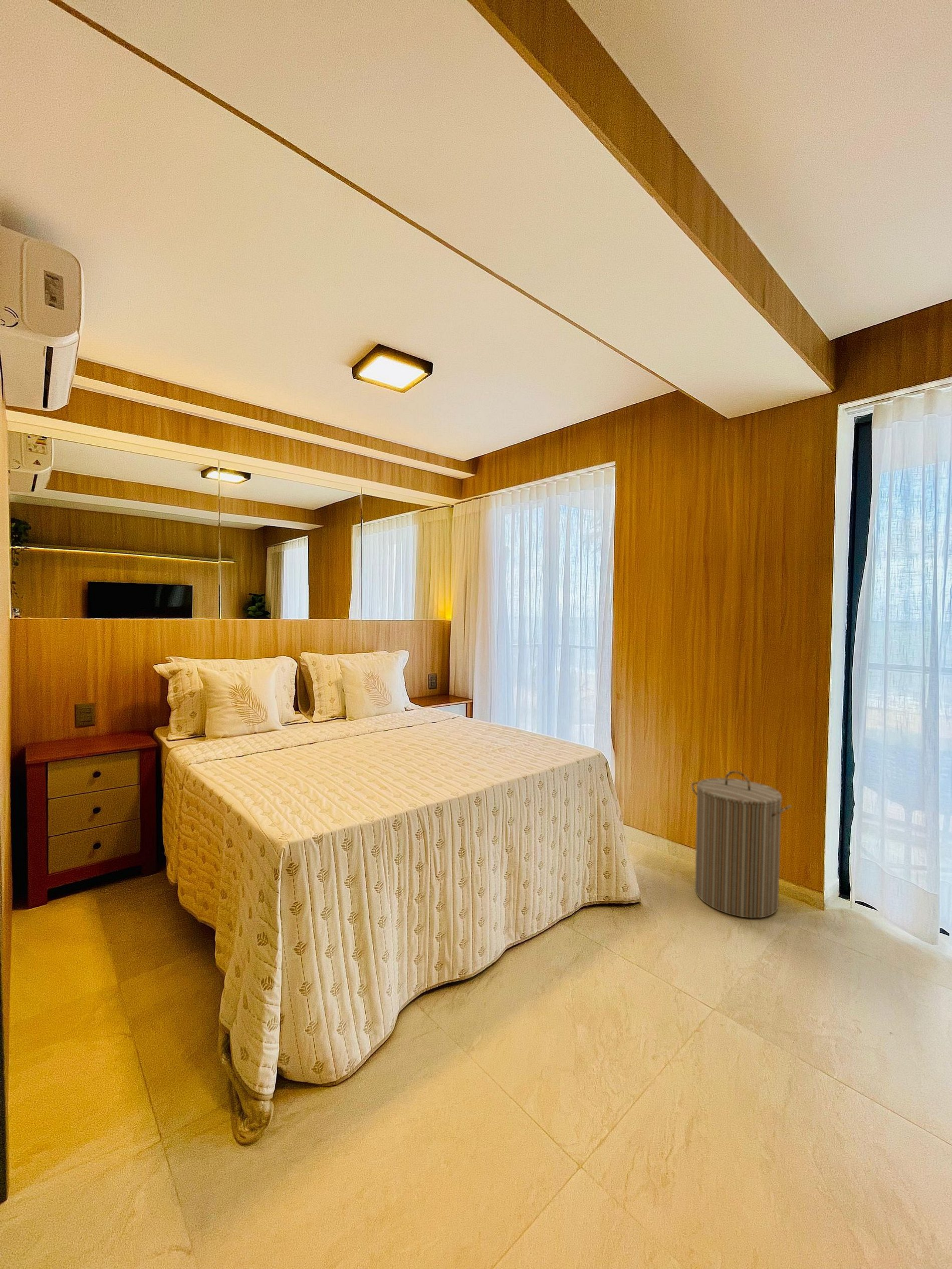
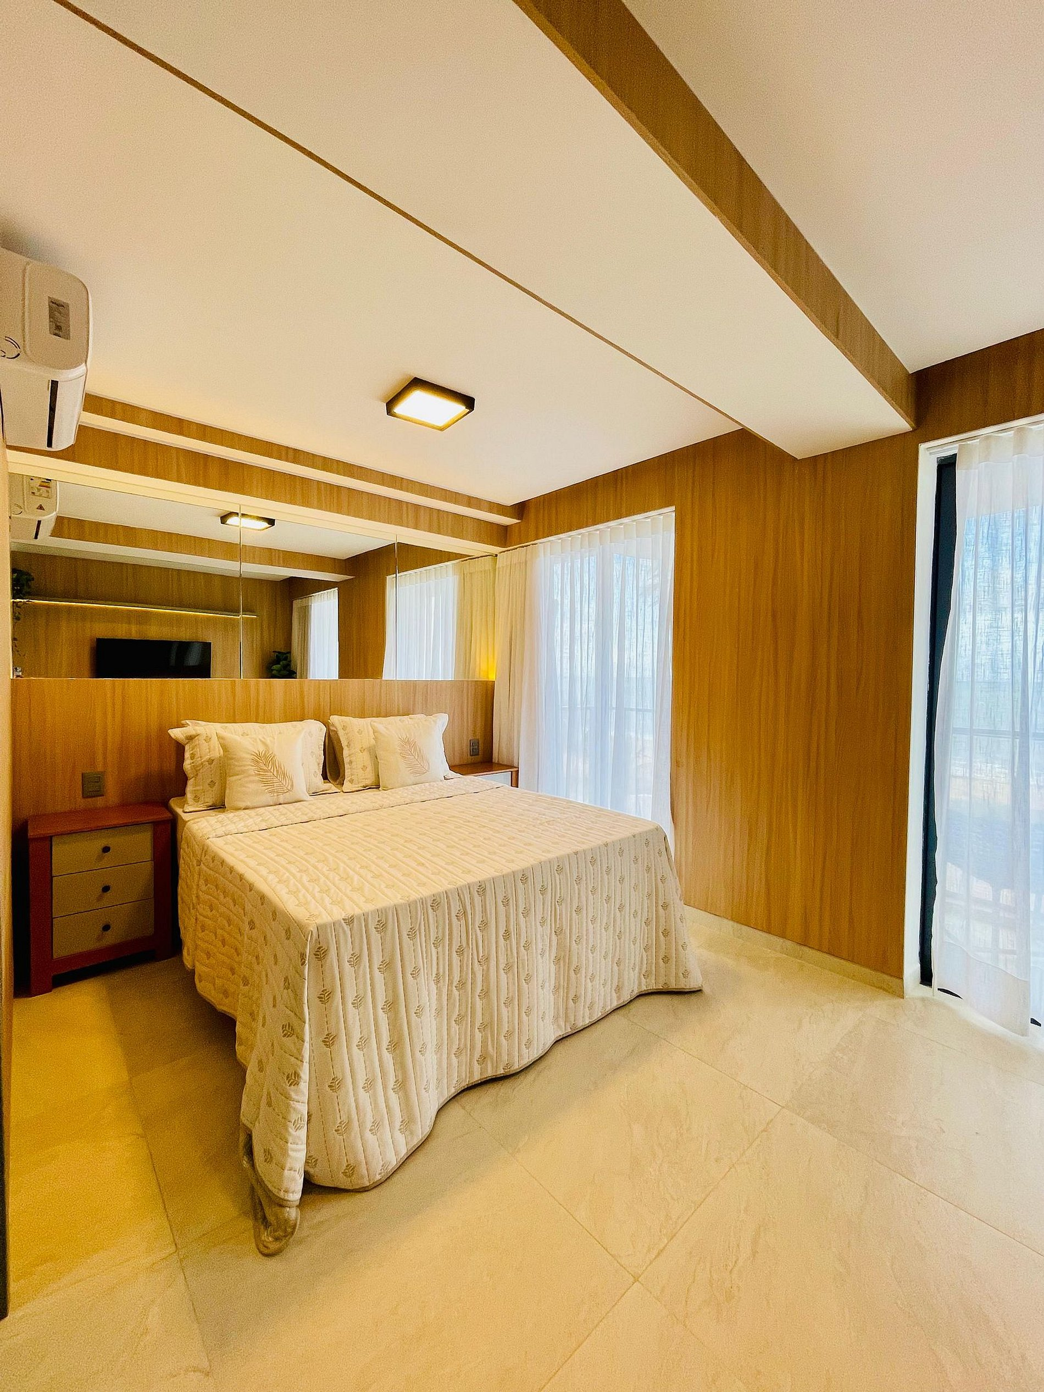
- laundry hamper (737, 835)
